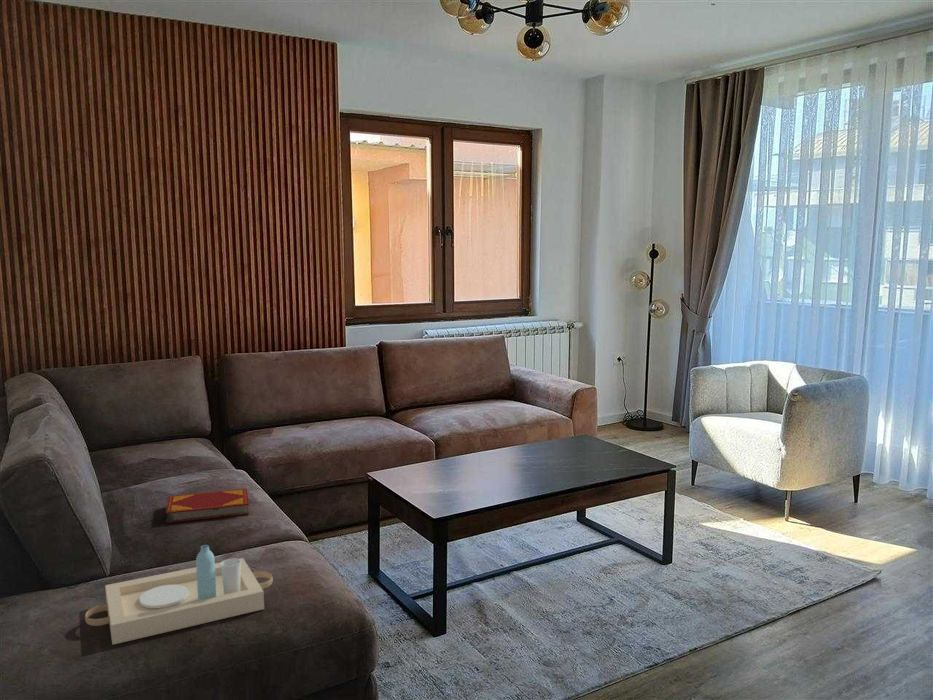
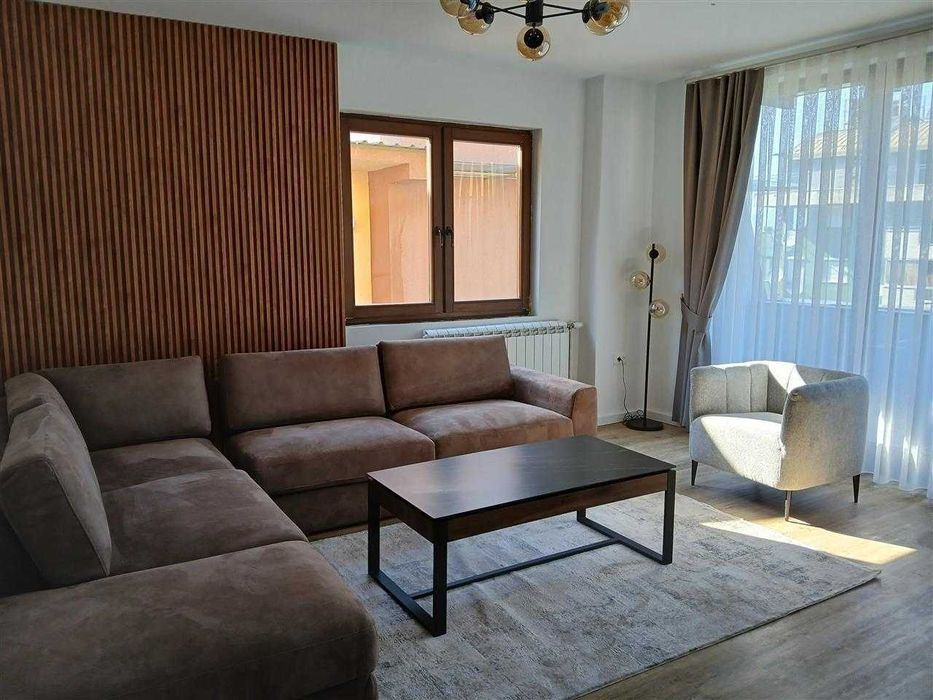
- serving tray (183, 574)
- hardback book (208, 504)
